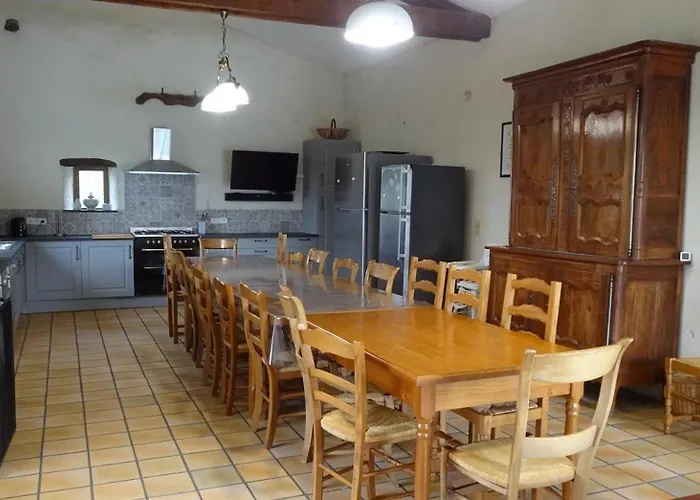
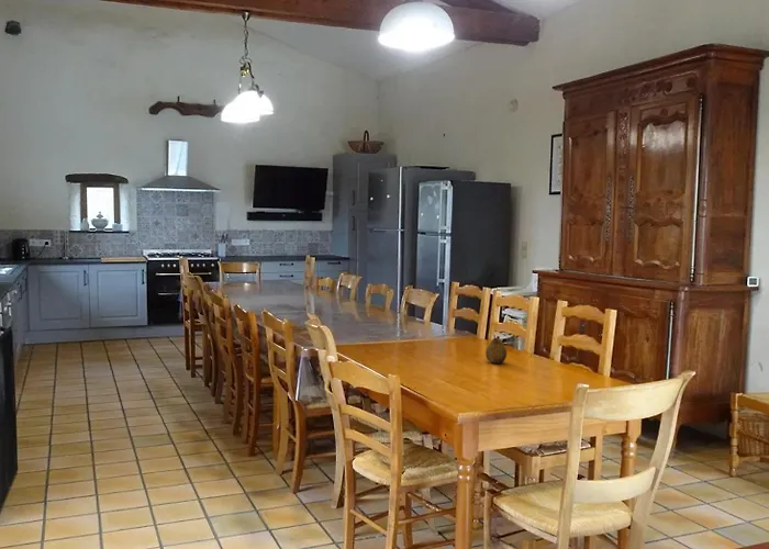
+ fruit (495, 348)
